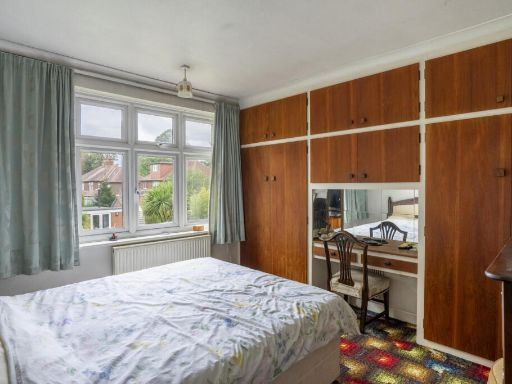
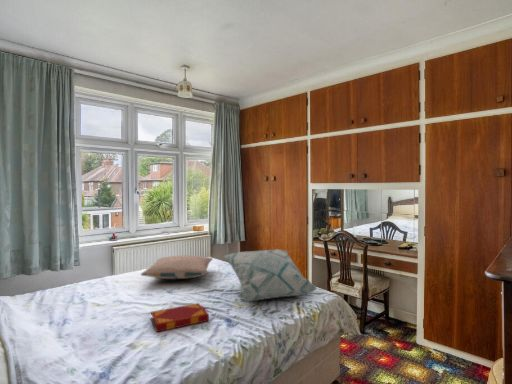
+ decorative pillow (266, 272)
+ hardback book (179, 316)
+ pillow (180, 266)
